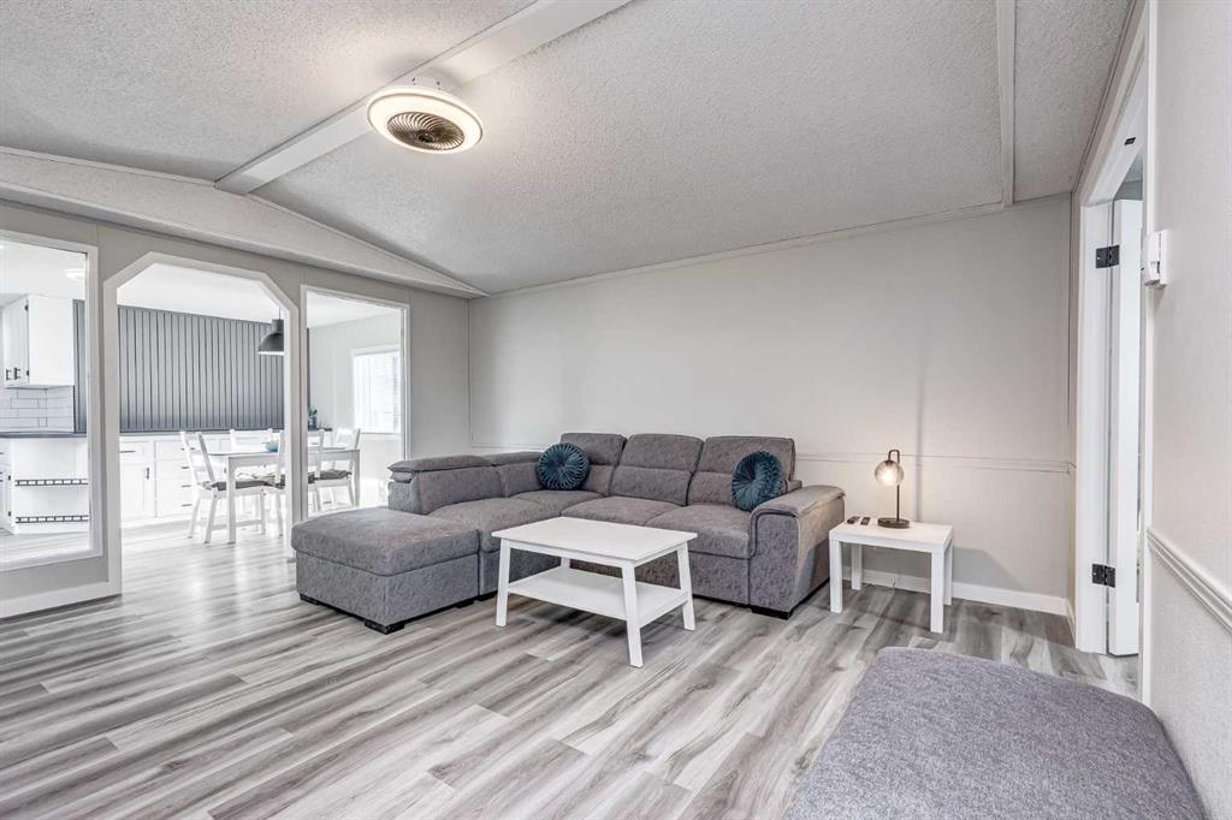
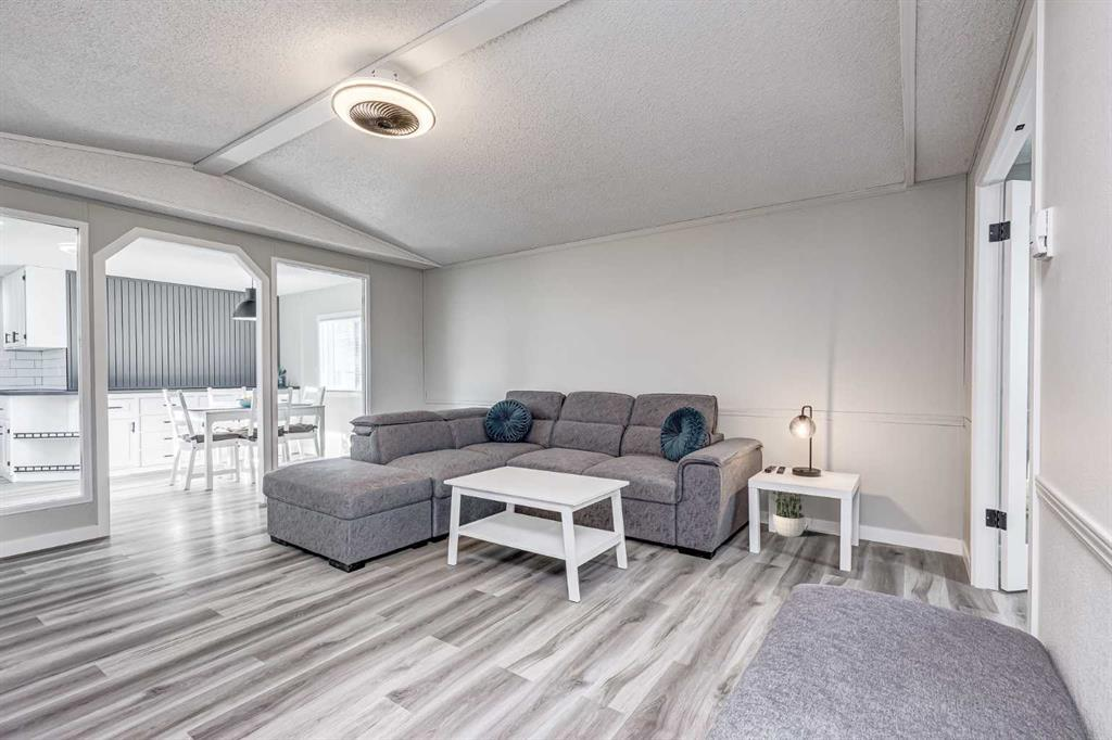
+ potted plant (786, 503)
